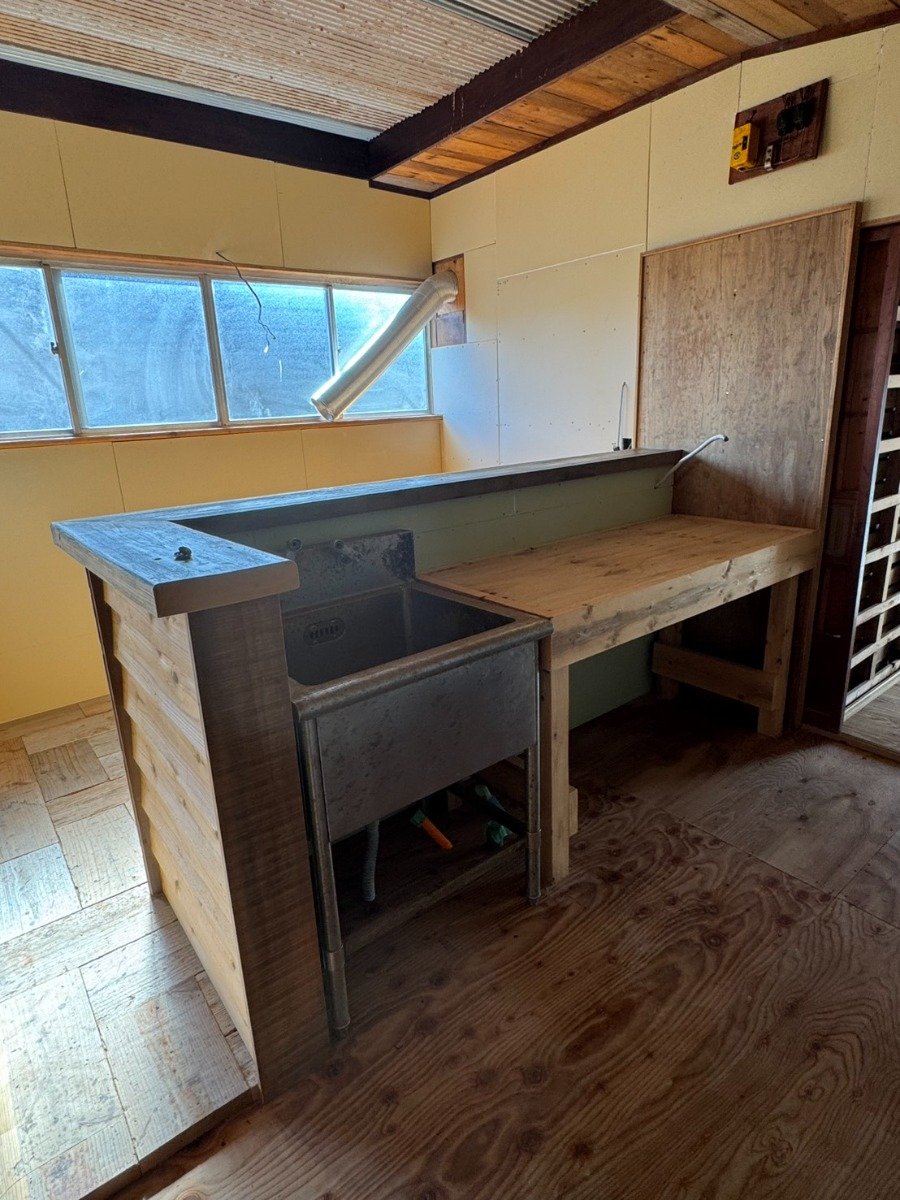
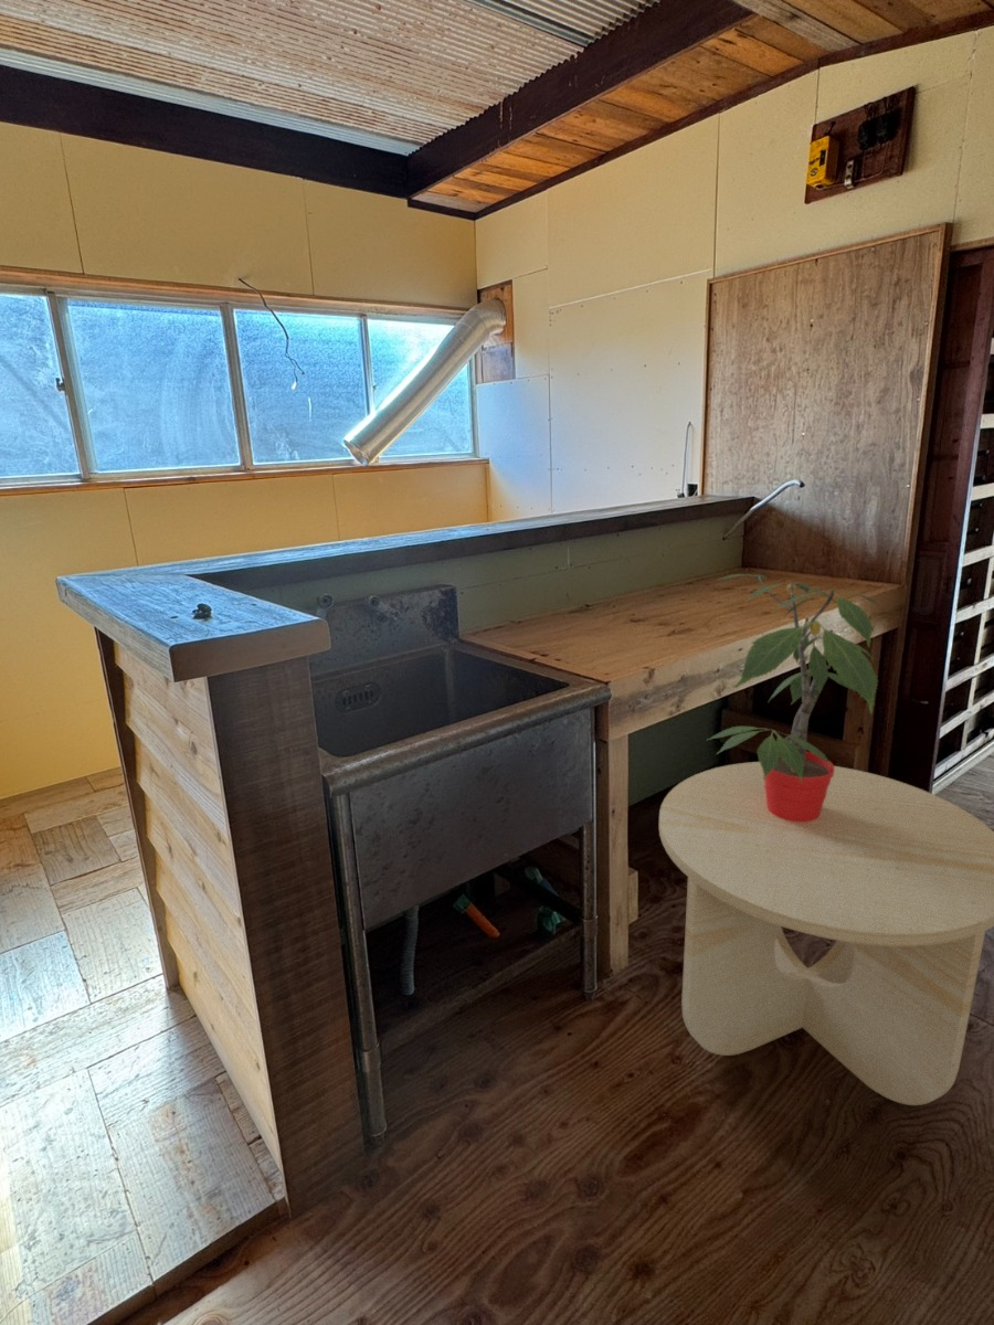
+ potted plant (792, 702)
+ side table (812, 930)
